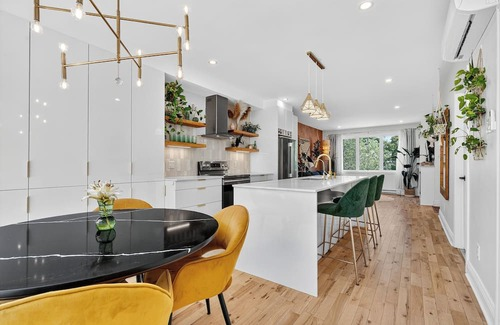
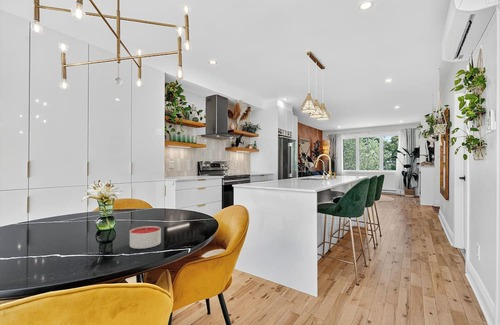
+ candle (145, 236)
